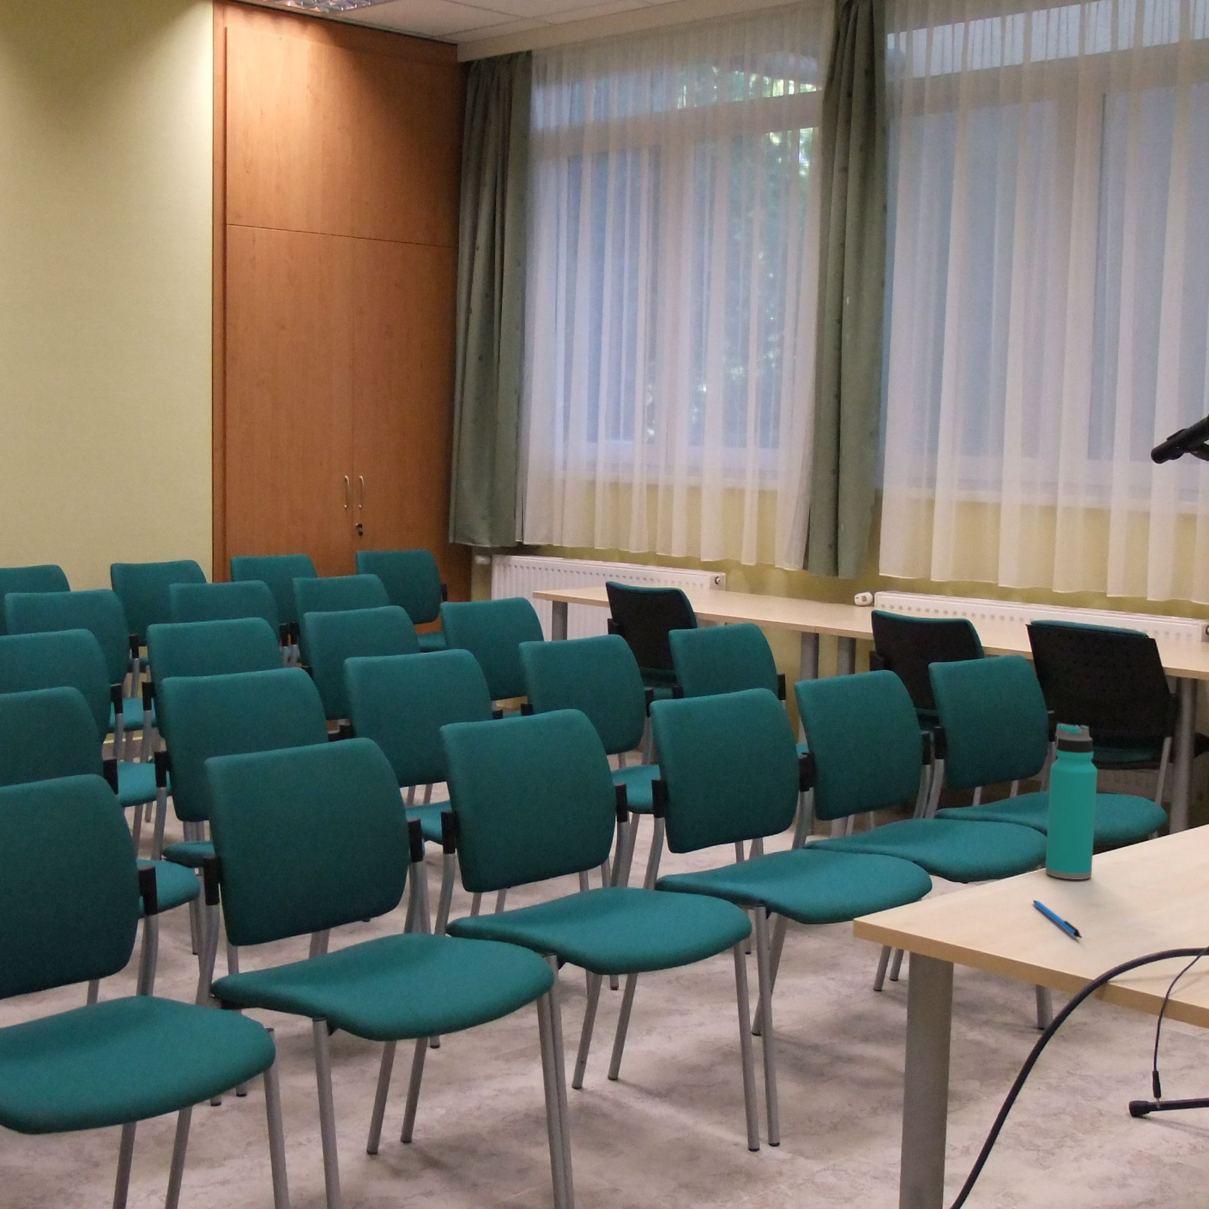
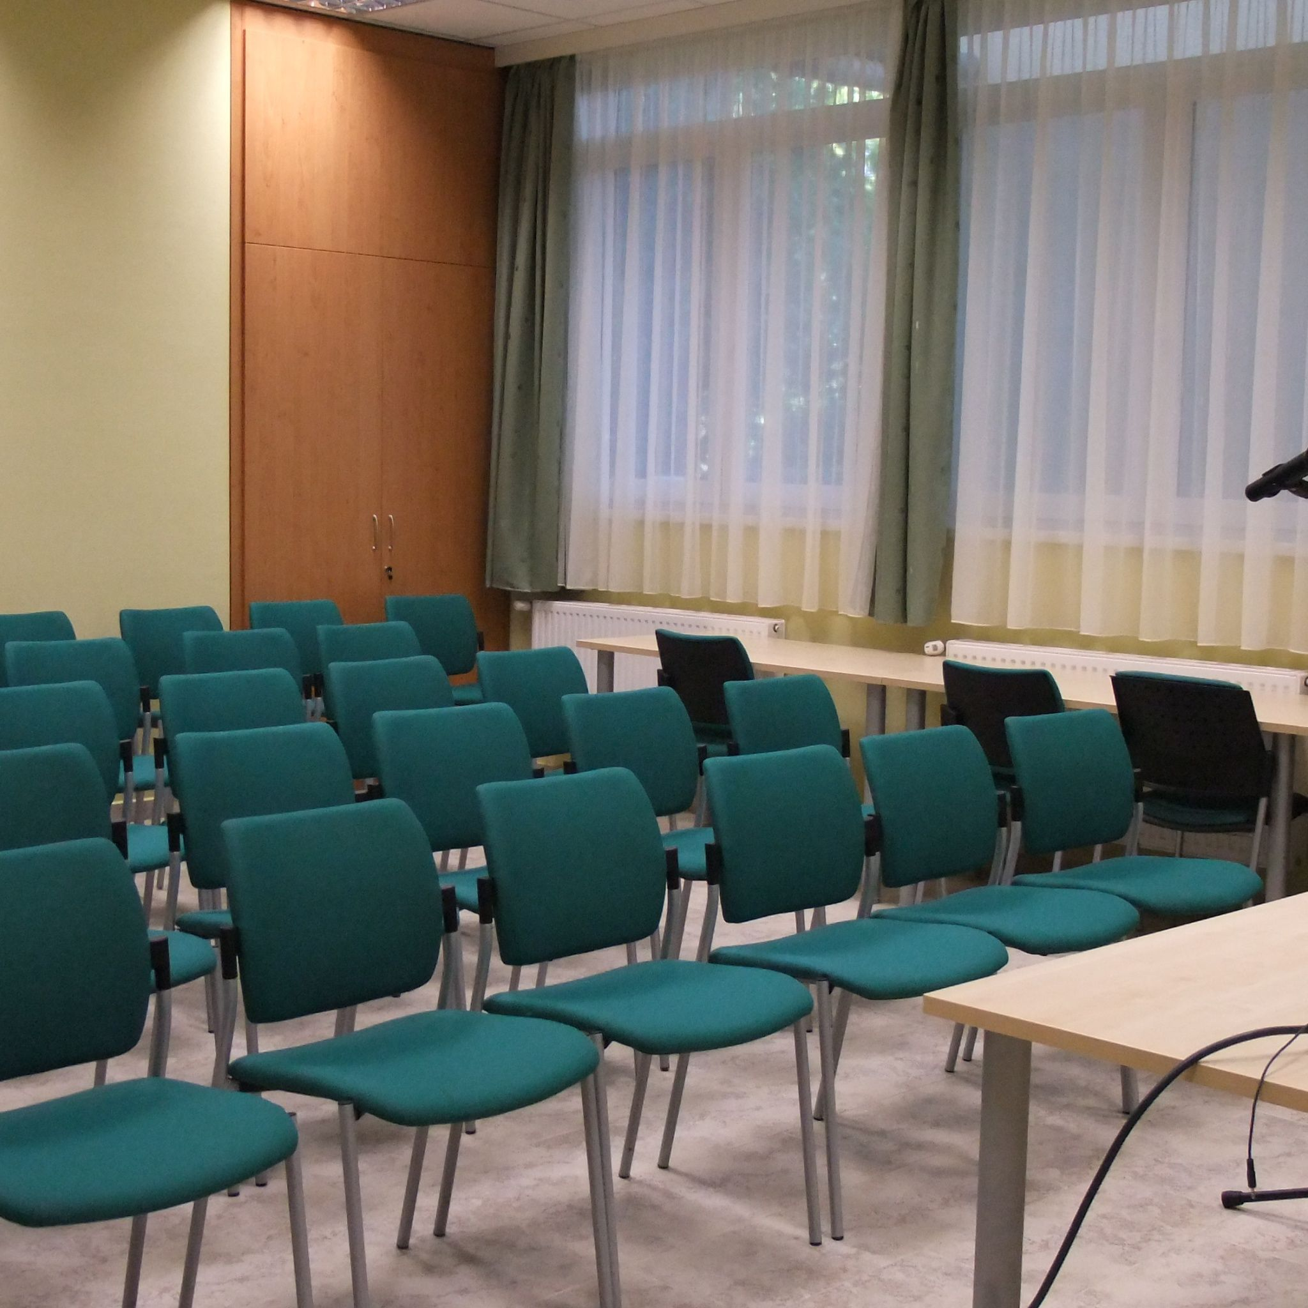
- water bottle (1072, 799)
- pen (1055, 918)
